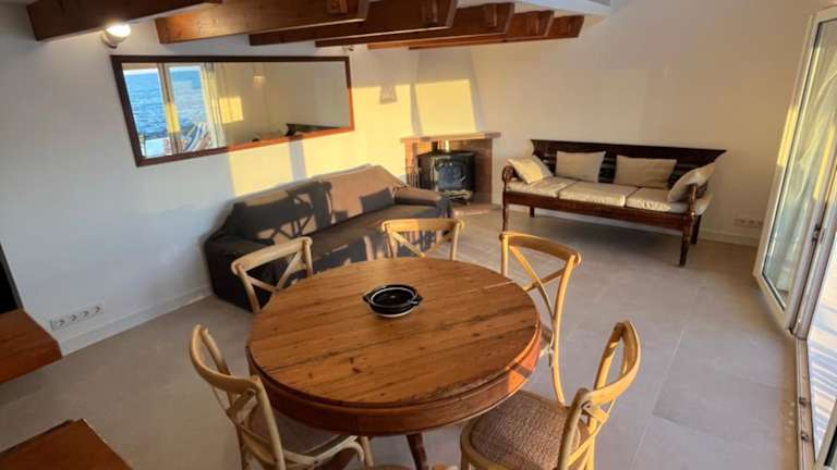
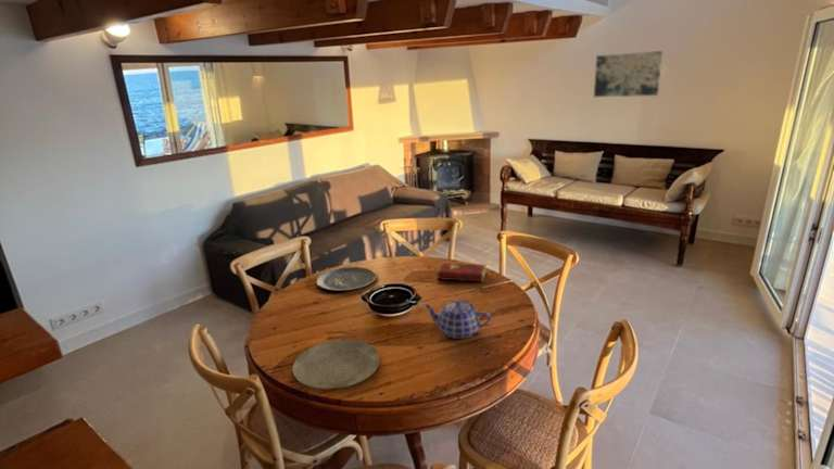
+ hardcover book (462, 271)
+ plate (346, 279)
+ teapot (456, 316)
+ plate (337, 363)
+ wall art (627, 75)
